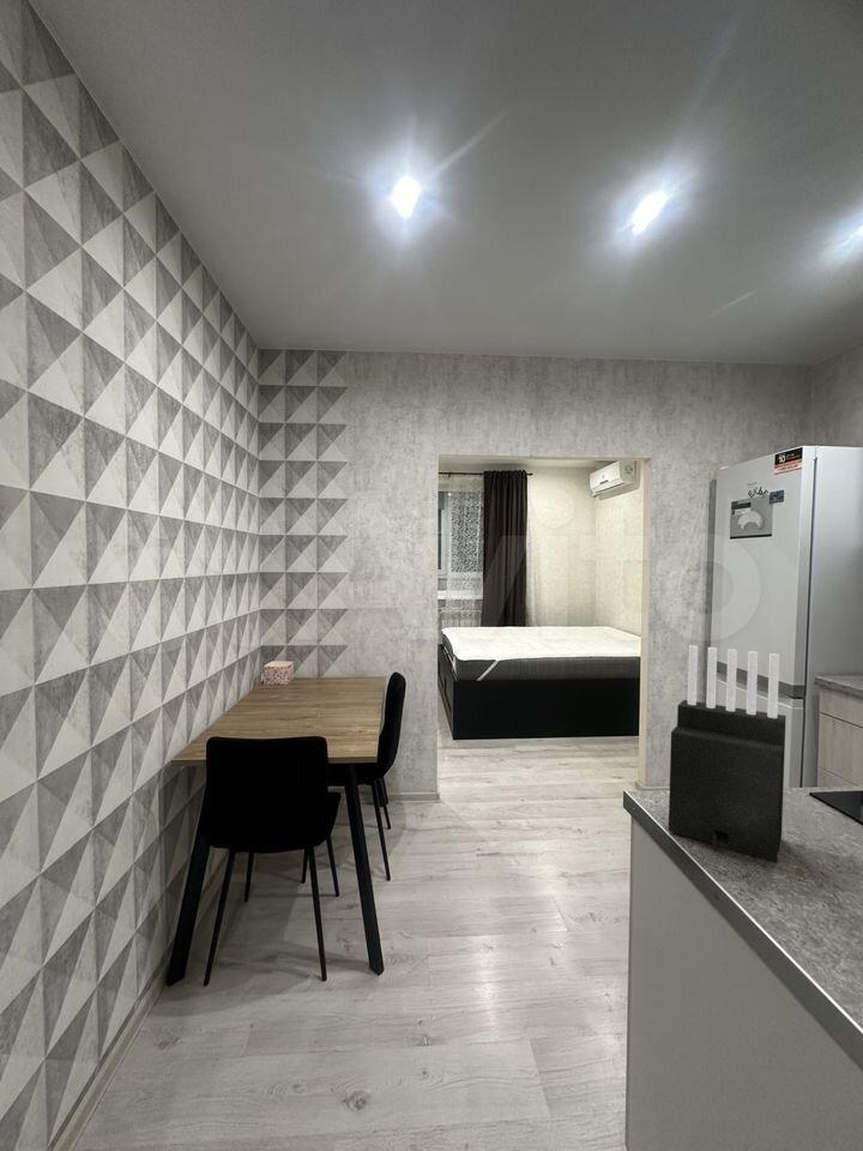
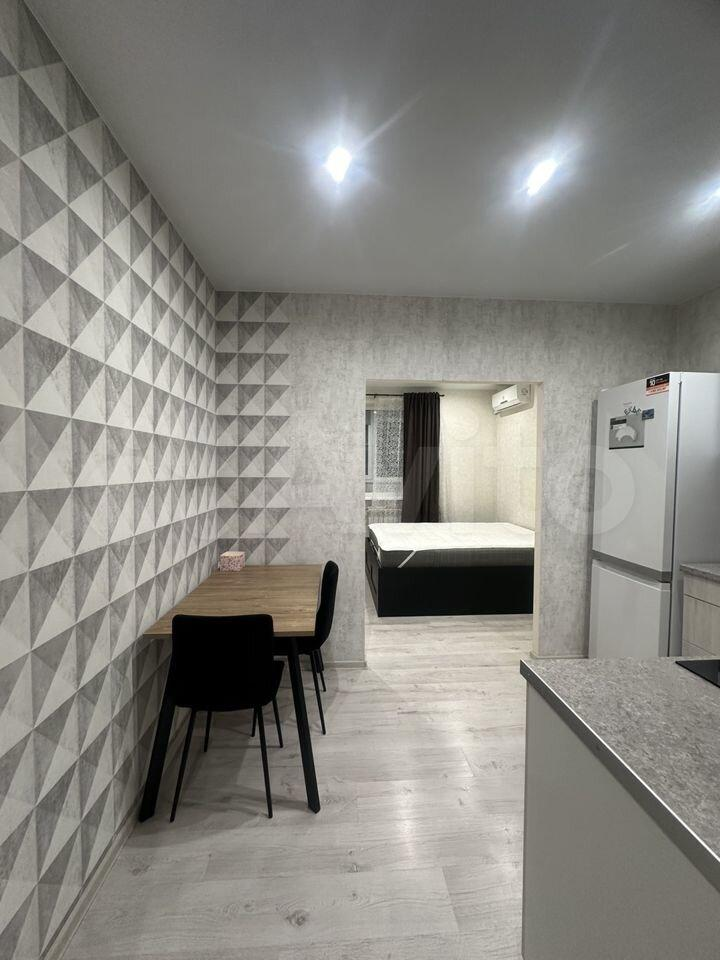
- knife block (725, 745)
